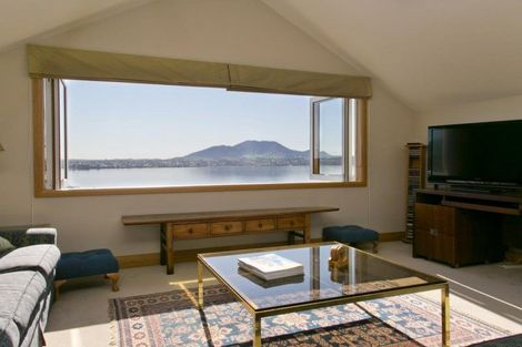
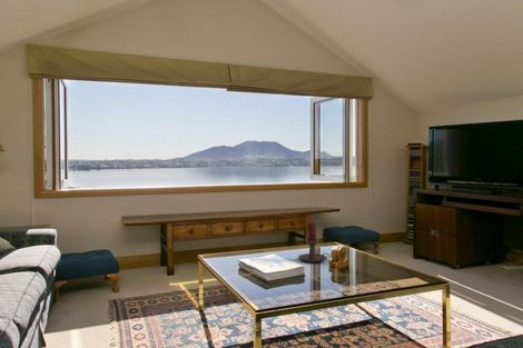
+ candle holder (315, 240)
